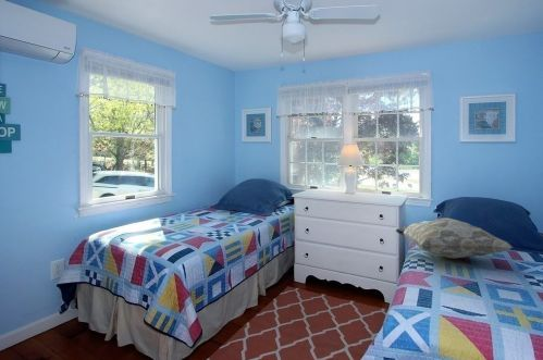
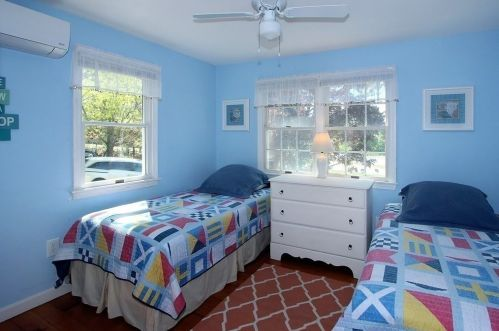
- decorative pillow (446, 237)
